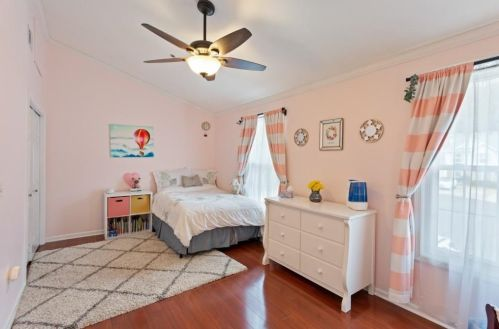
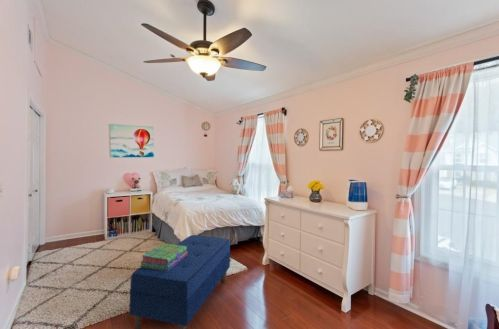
+ bench (189, 277)
+ stack of books (165, 255)
